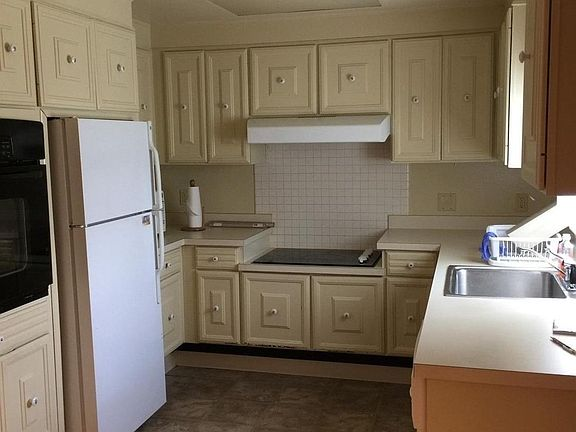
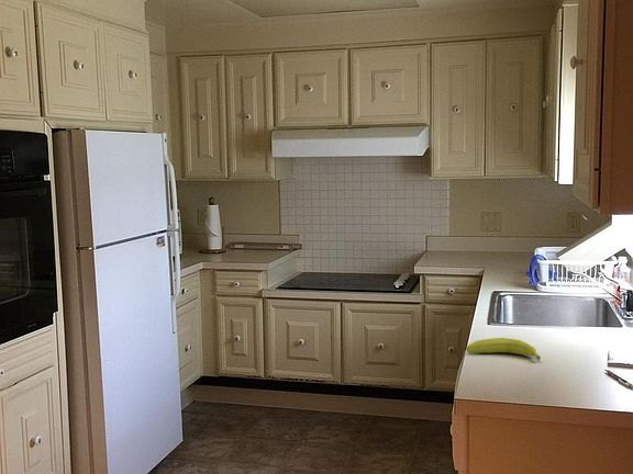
+ fruit (501, 348)
